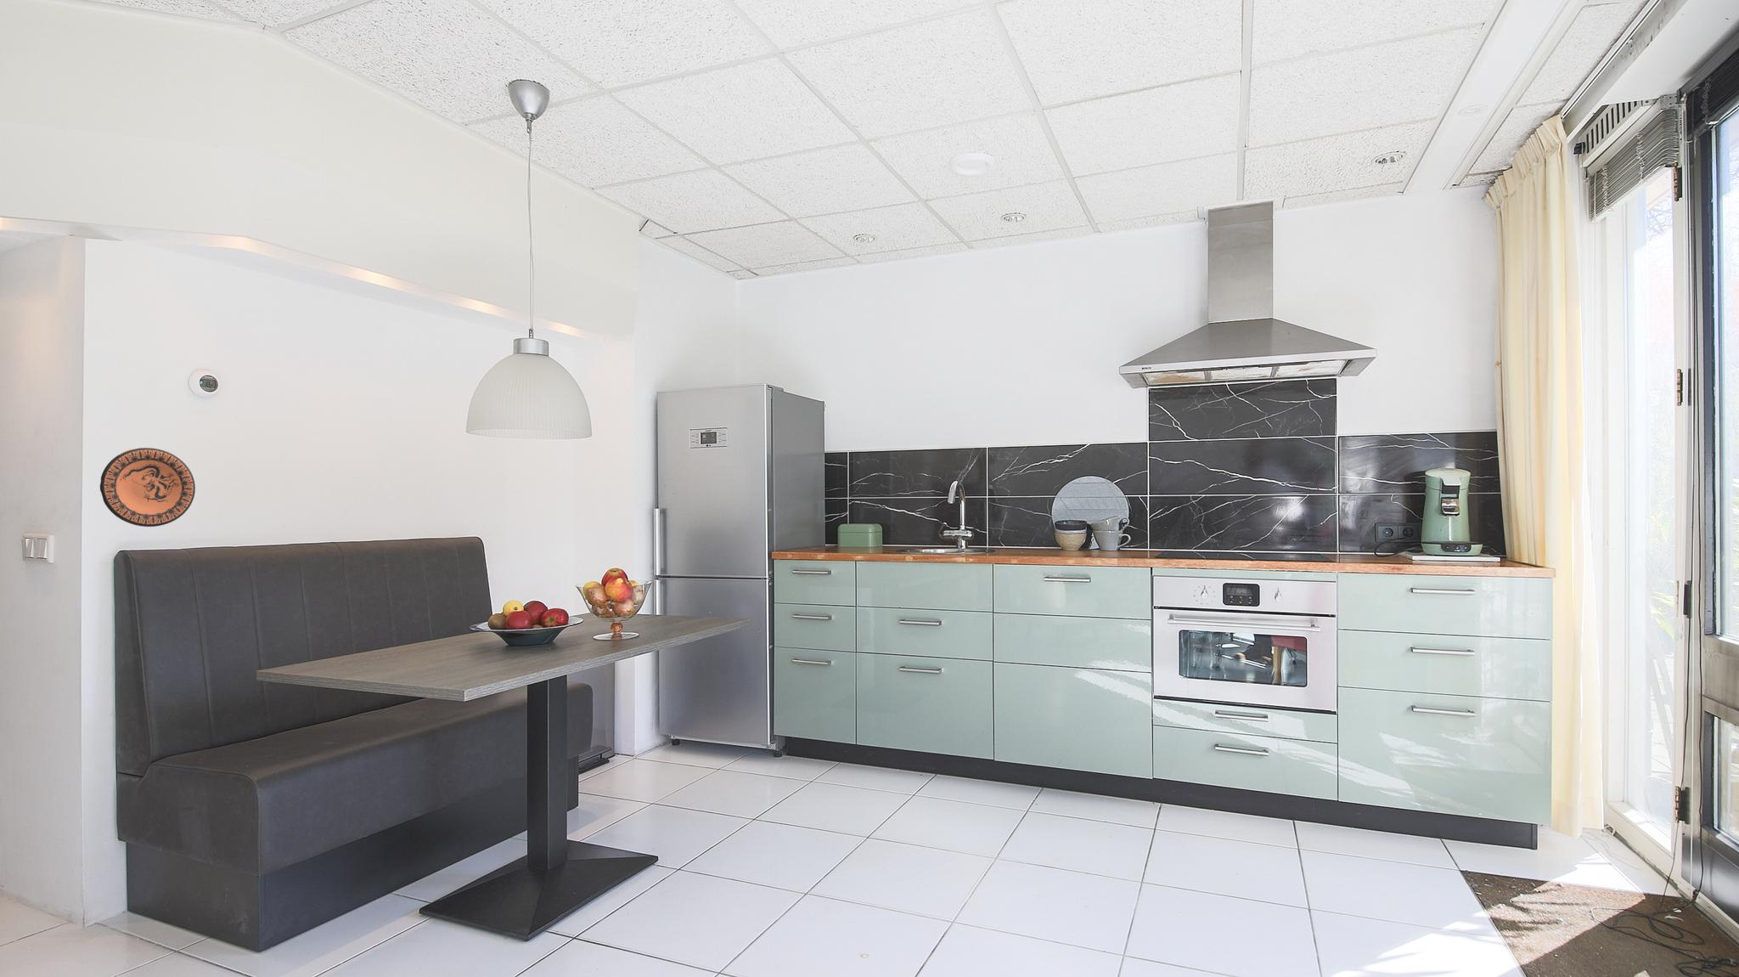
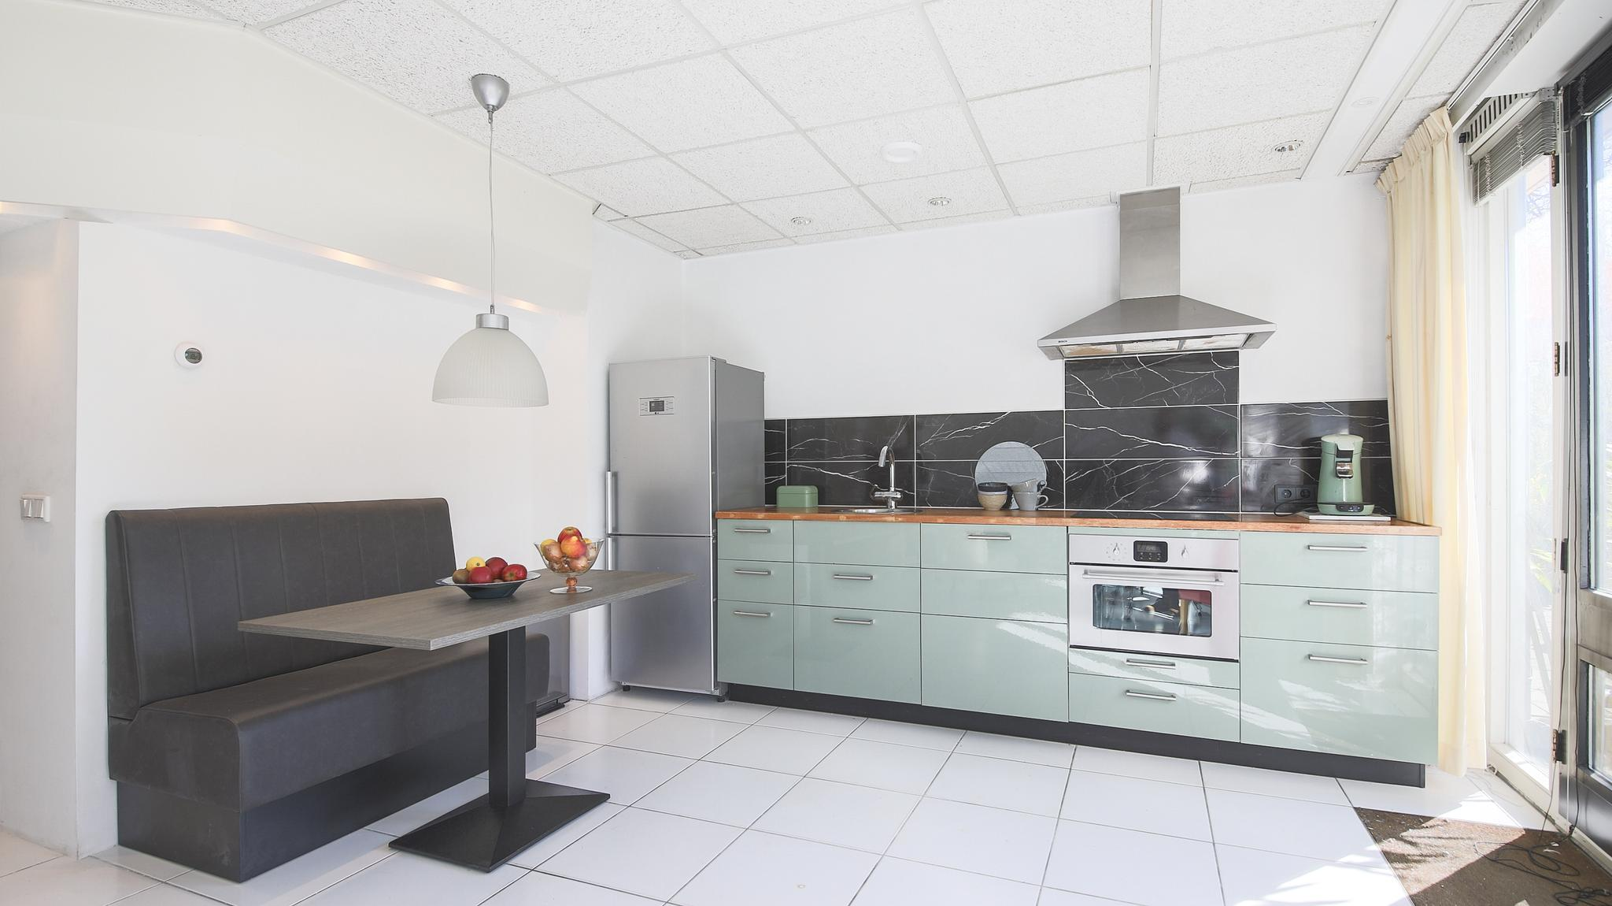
- decorative plate (148, 487)
